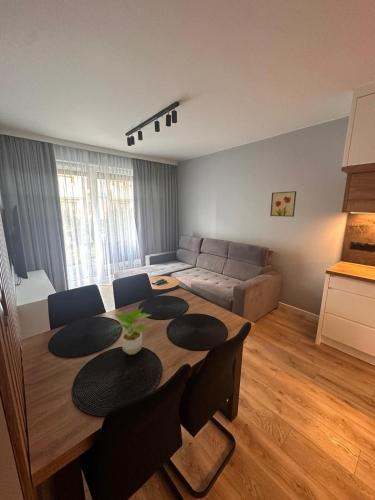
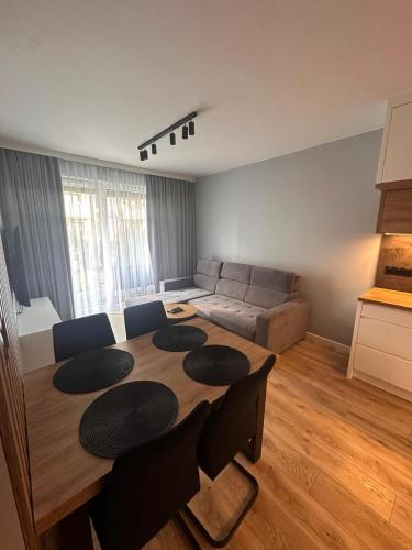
- wall art (282, 204)
- potted plant (133, 327)
